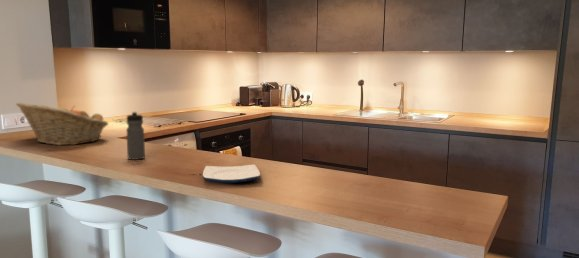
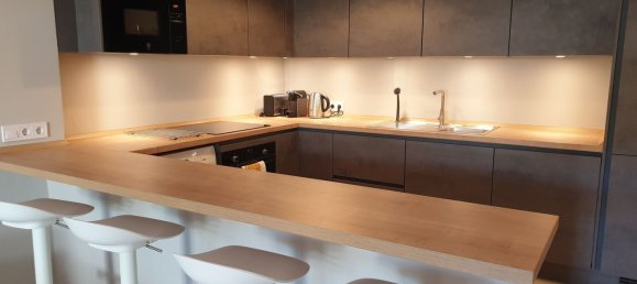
- fruit basket (63, 121)
- water bottle (135, 135)
- plate (231, 174)
